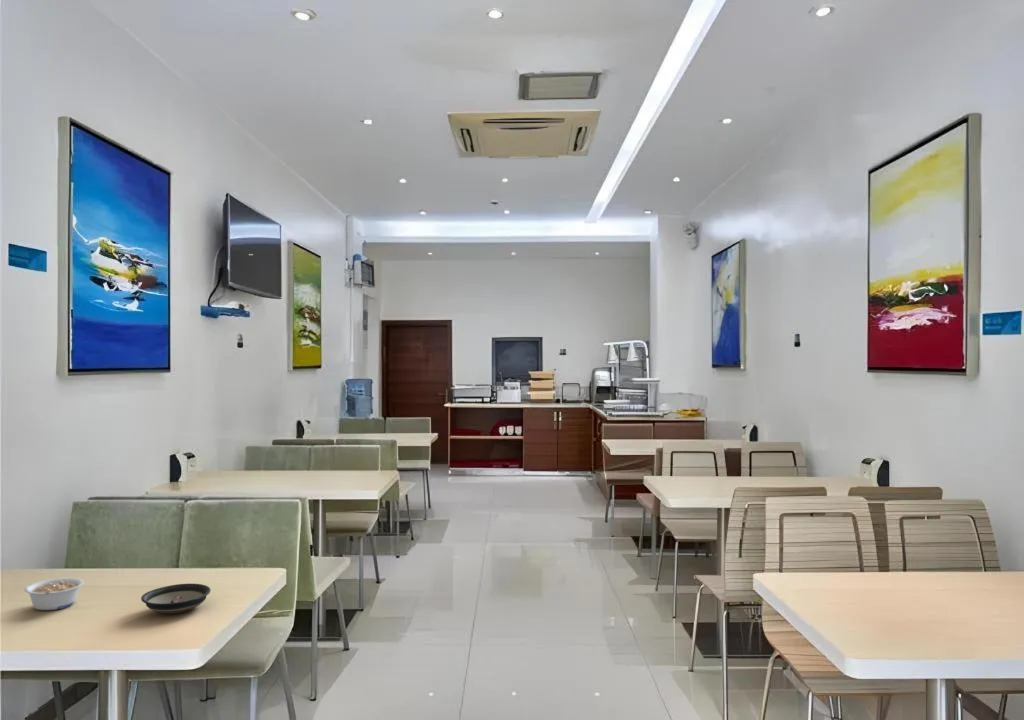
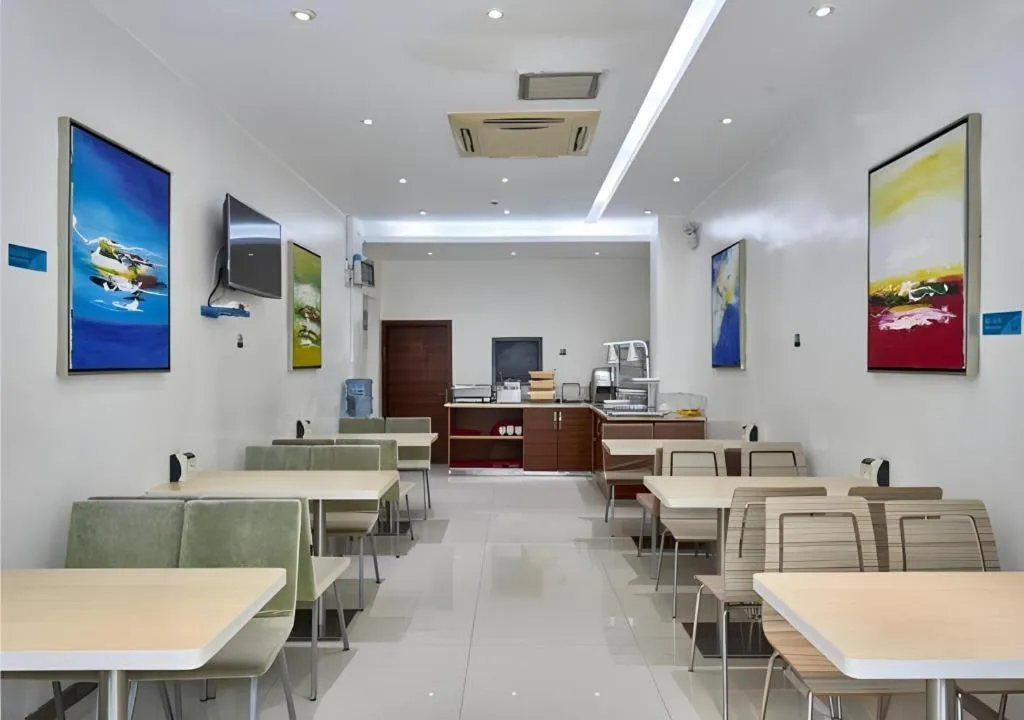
- legume (55, 593)
- saucer (176, 600)
